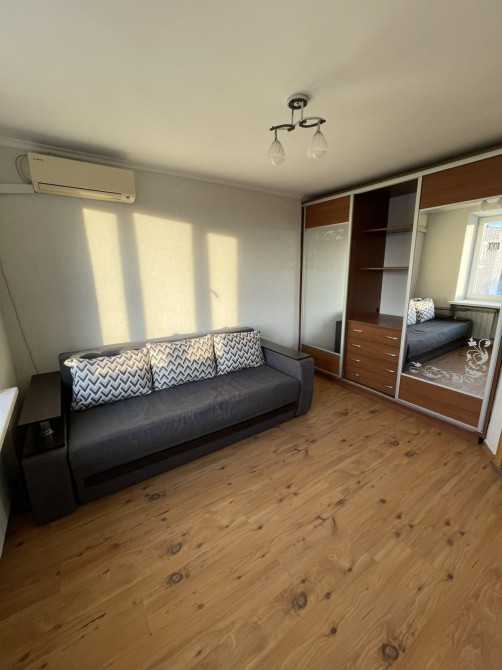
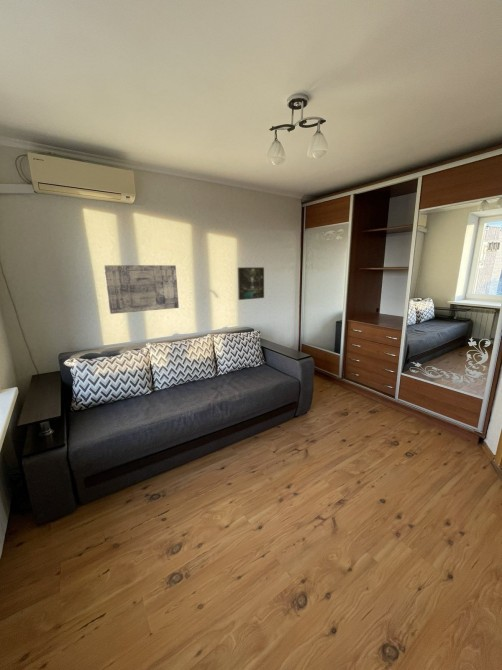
+ wall art (144, 288)
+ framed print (251, 283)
